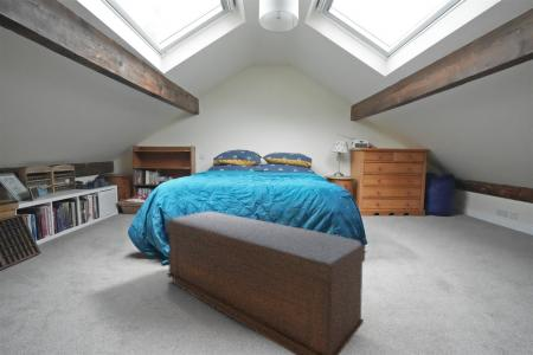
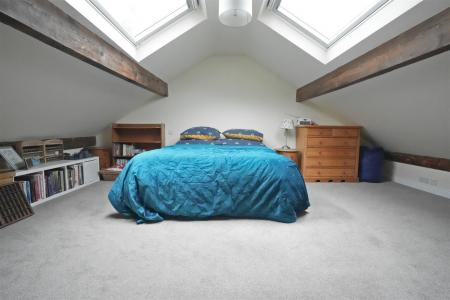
- bench (249, 264)
